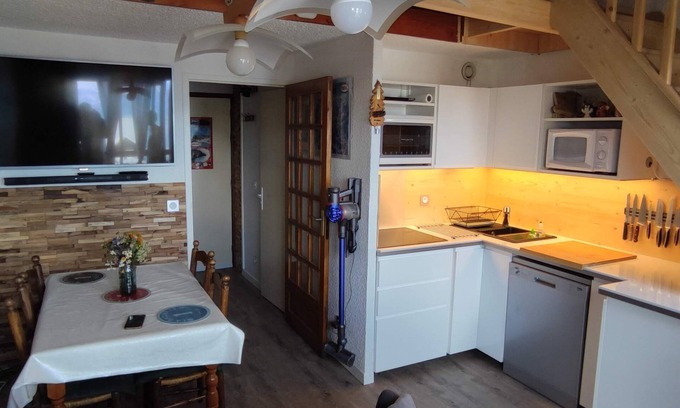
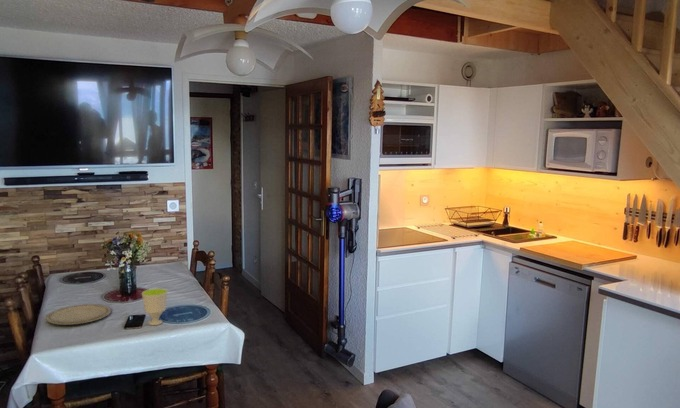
+ cup (155, 307)
+ plate (79, 314)
